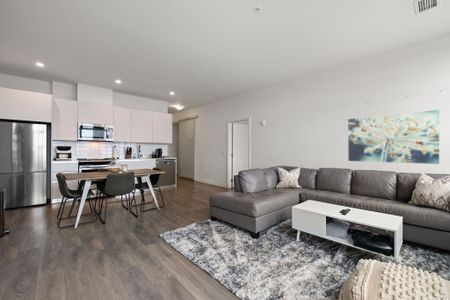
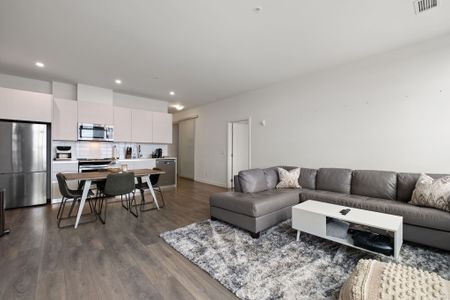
- wall art (388, 138)
